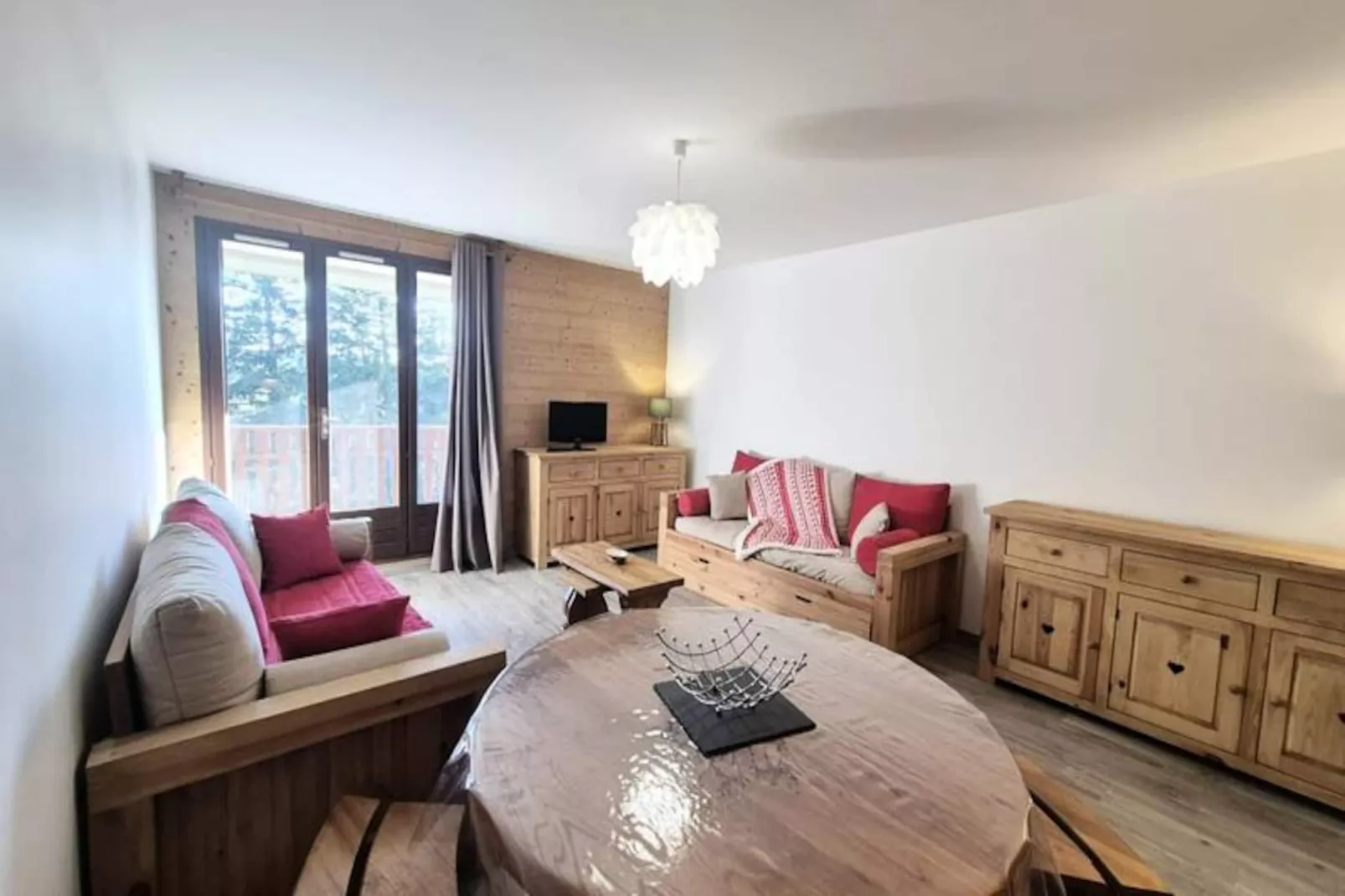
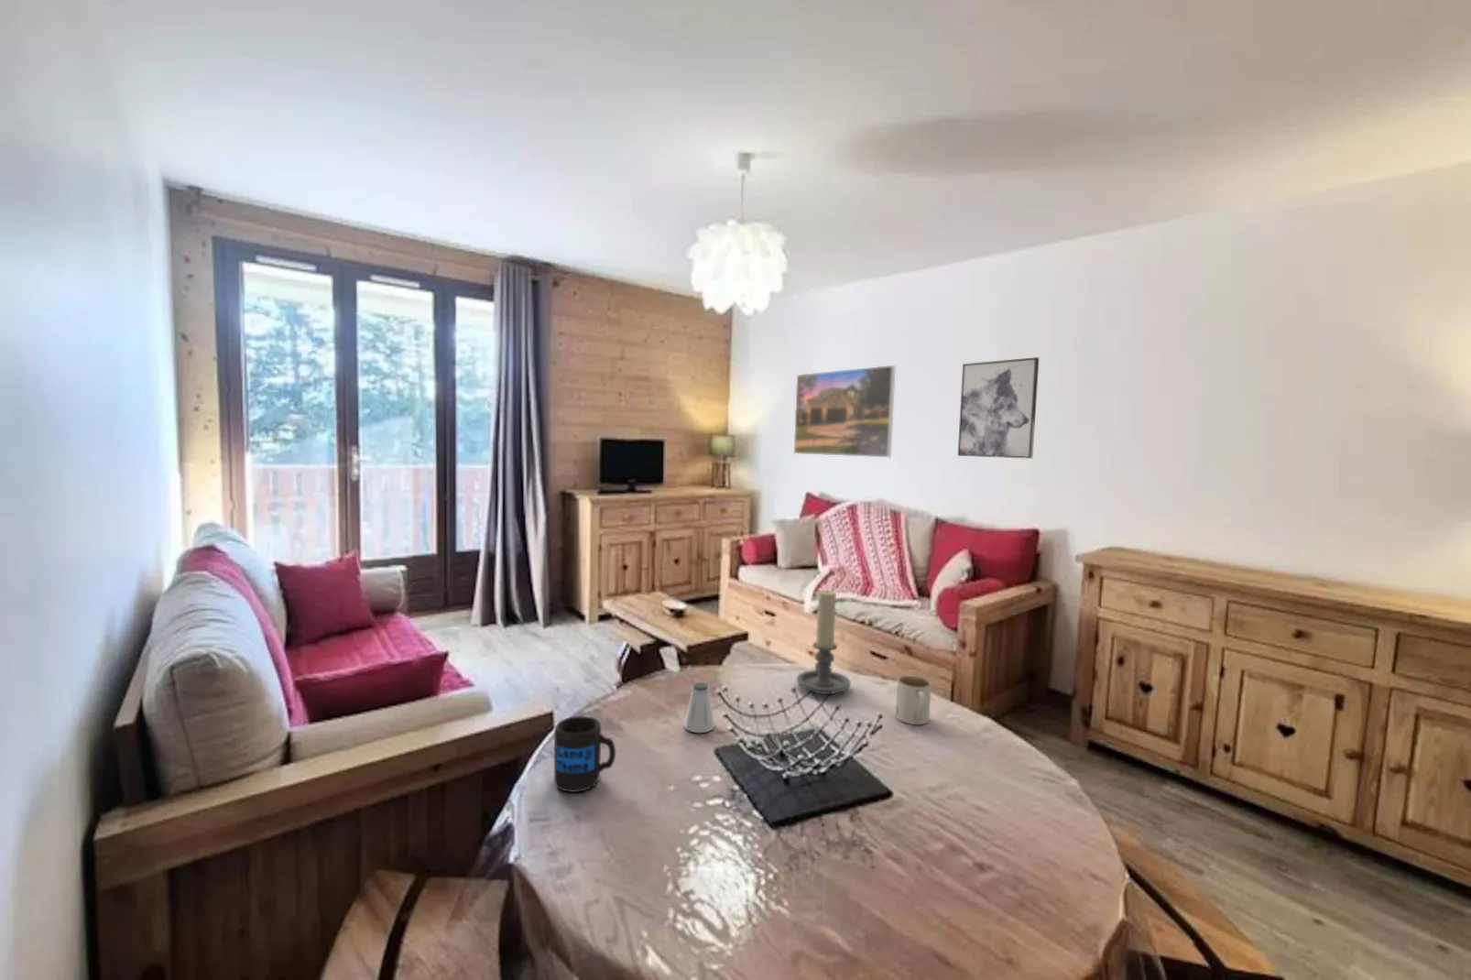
+ candle holder (824, 638)
+ mug (585, 752)
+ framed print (840, 413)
+ mug (915, 701)
+ saltshaker (700, 705)
+ wall art (995, 408)
